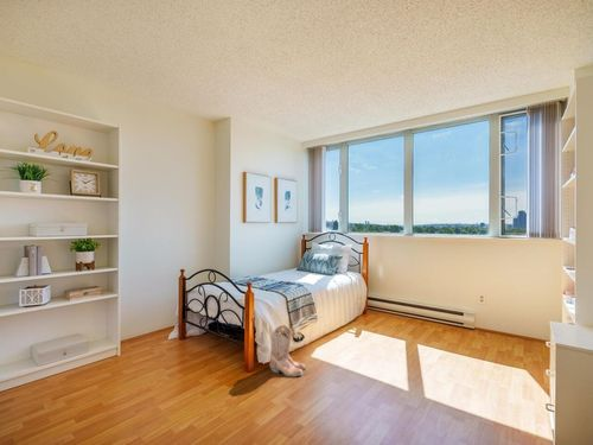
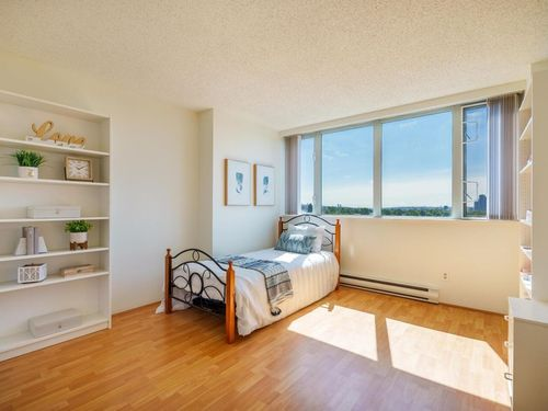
- boots (287, 348)
